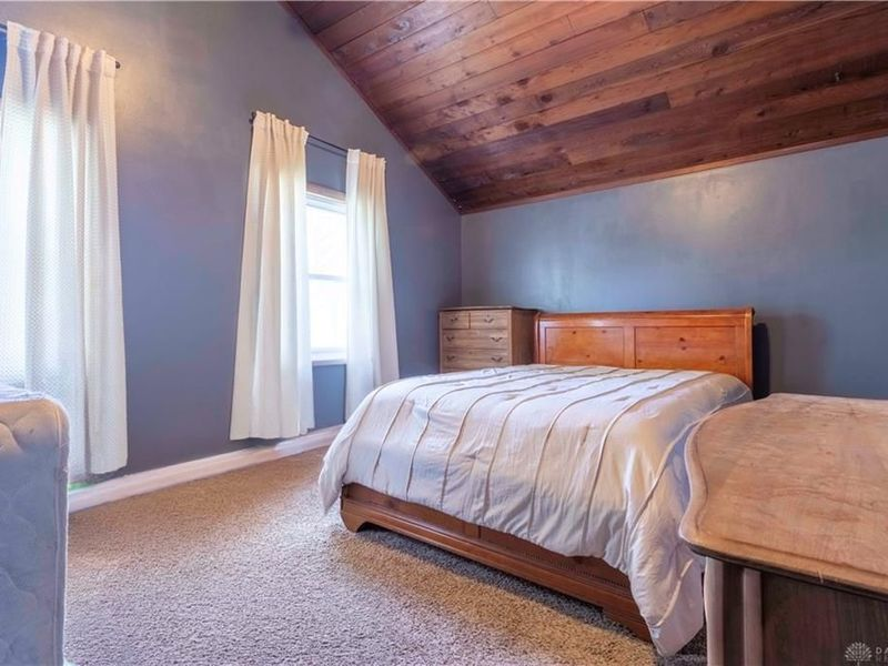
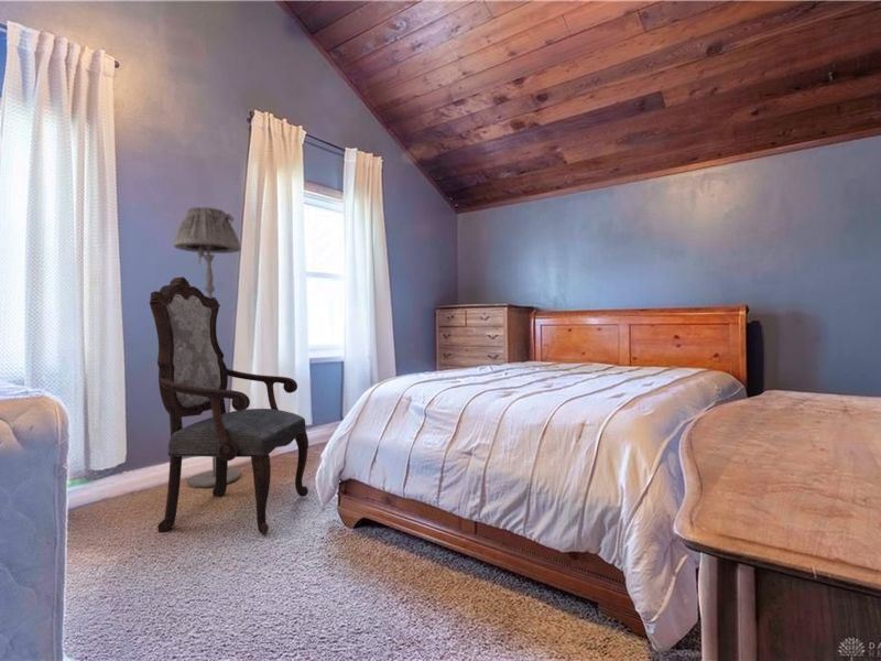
+ armchair (237, 393)
+ floor lamp (210, 296)
